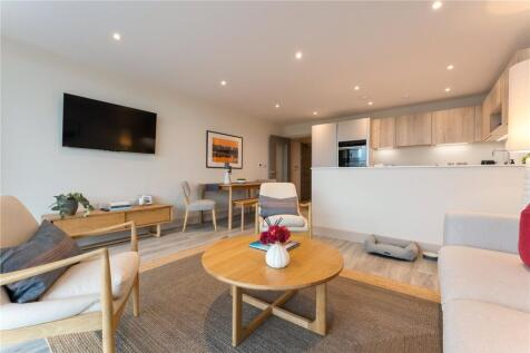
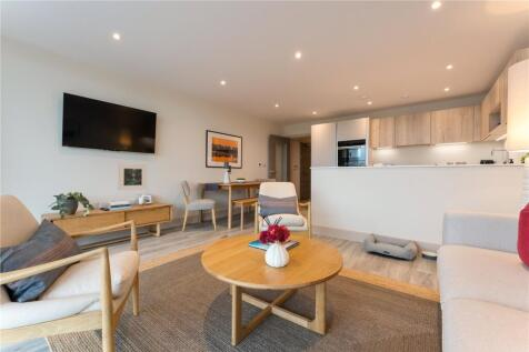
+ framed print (132, 177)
